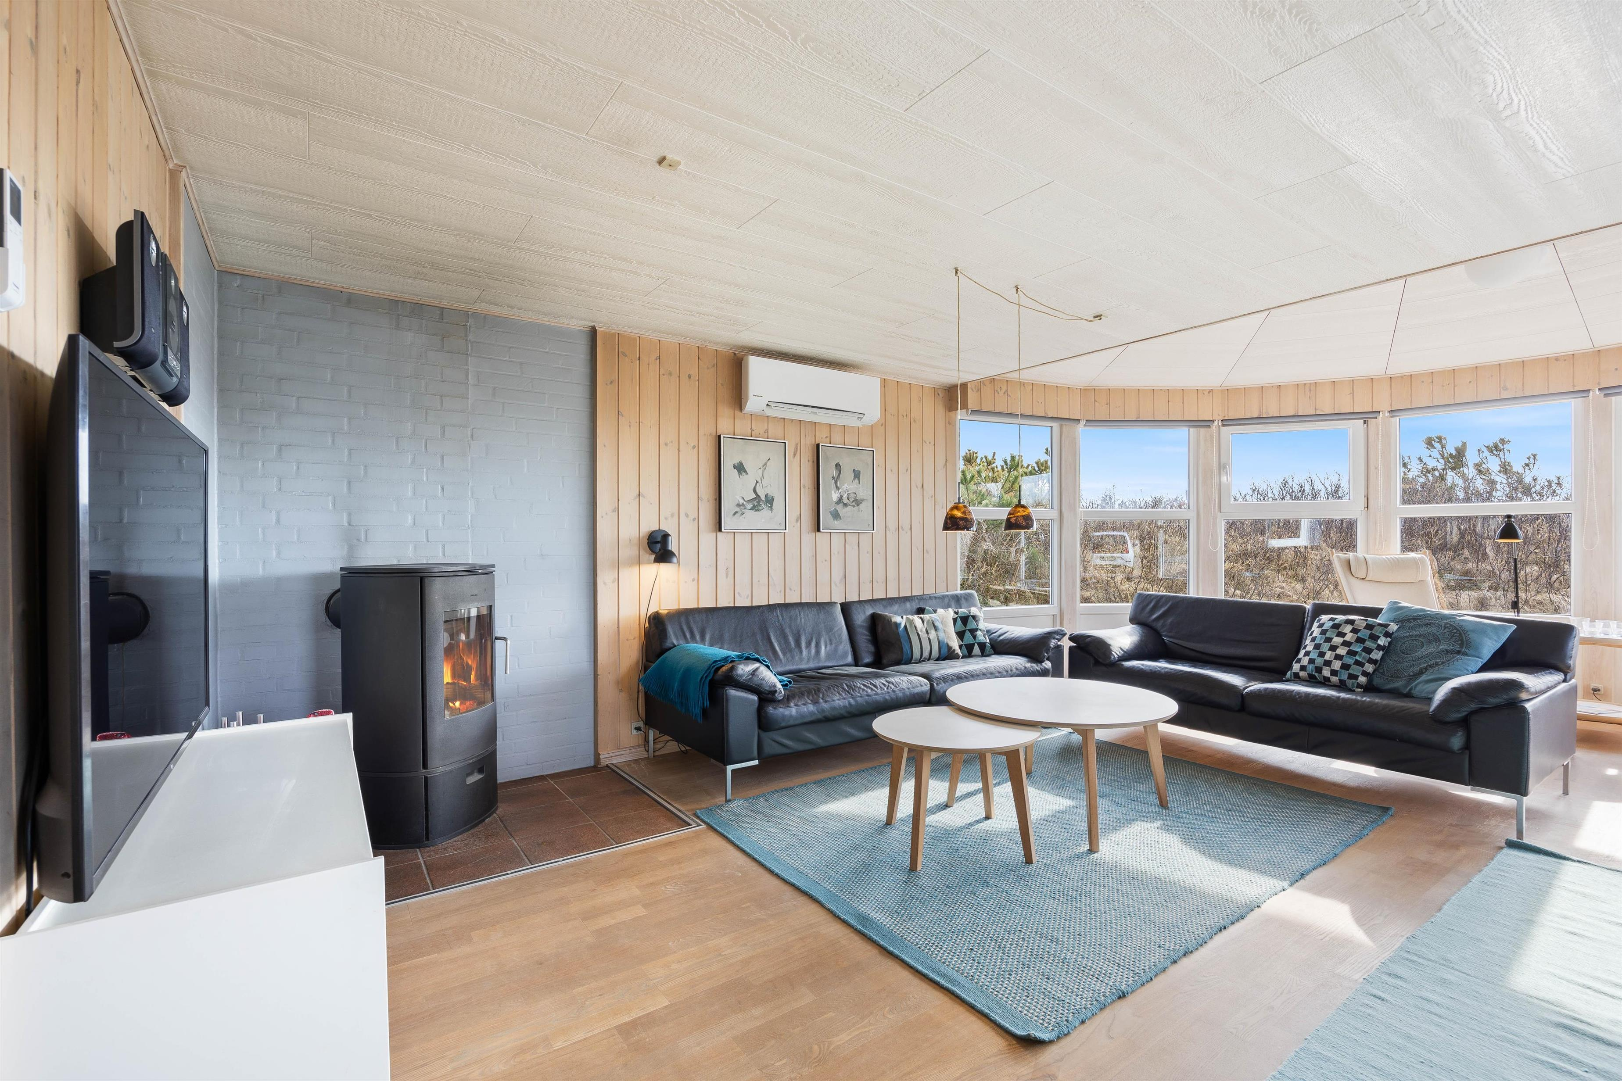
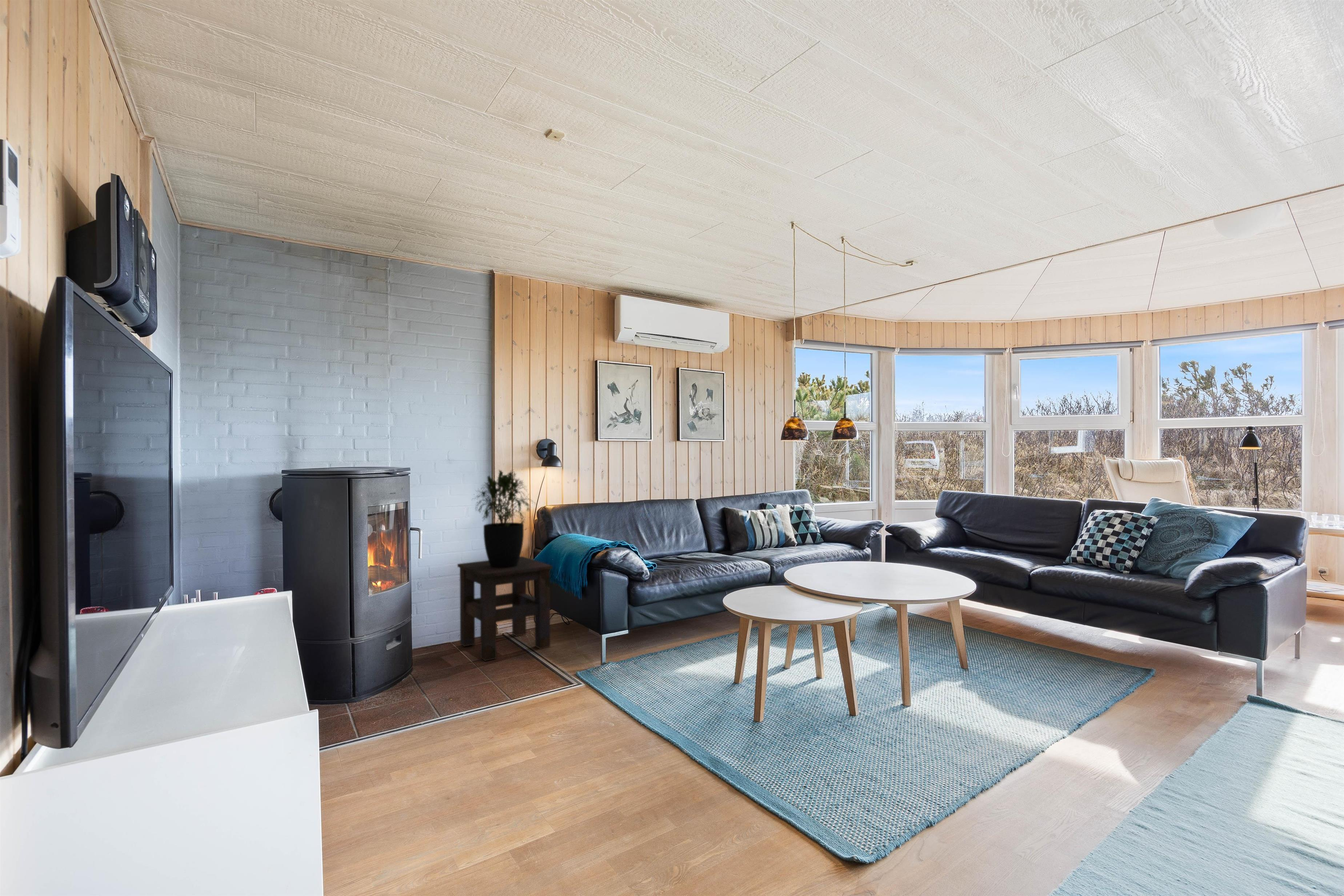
+ potted plant (500, 517)
+ side table (504, 605)
